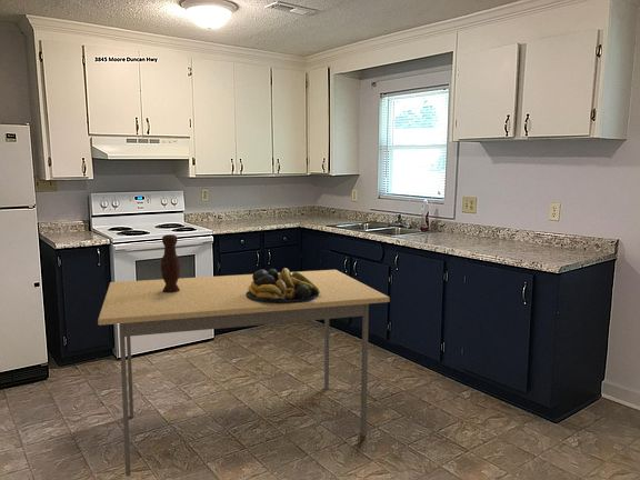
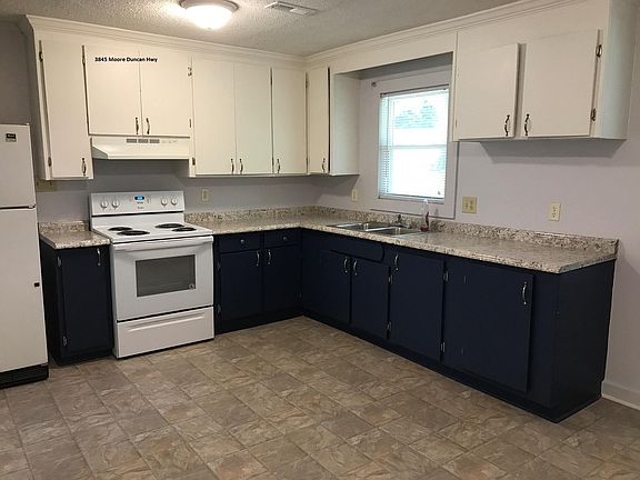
- dining table (242, 326)
- fruit bowl (281, 281)
- vase (170, 262)
